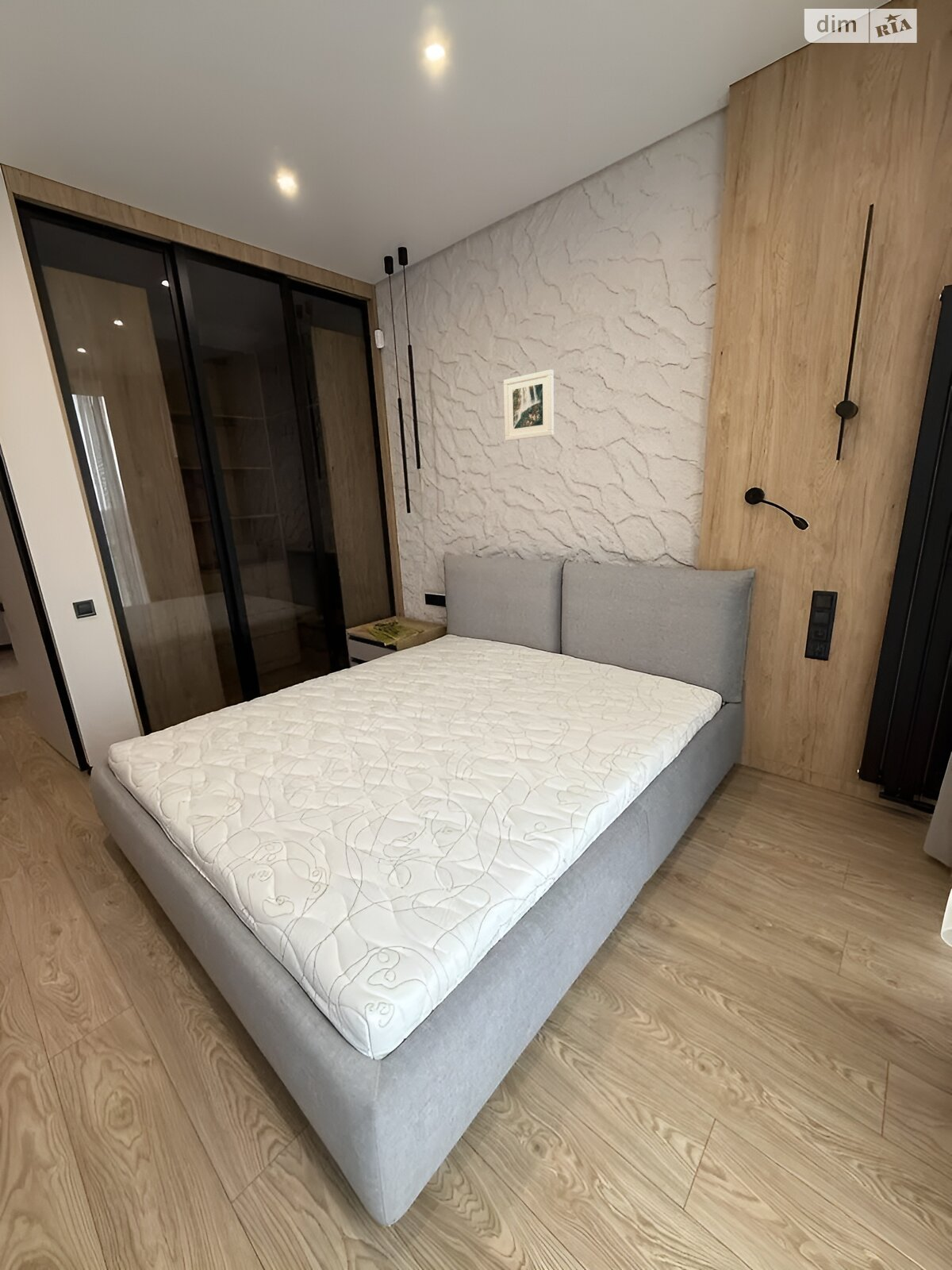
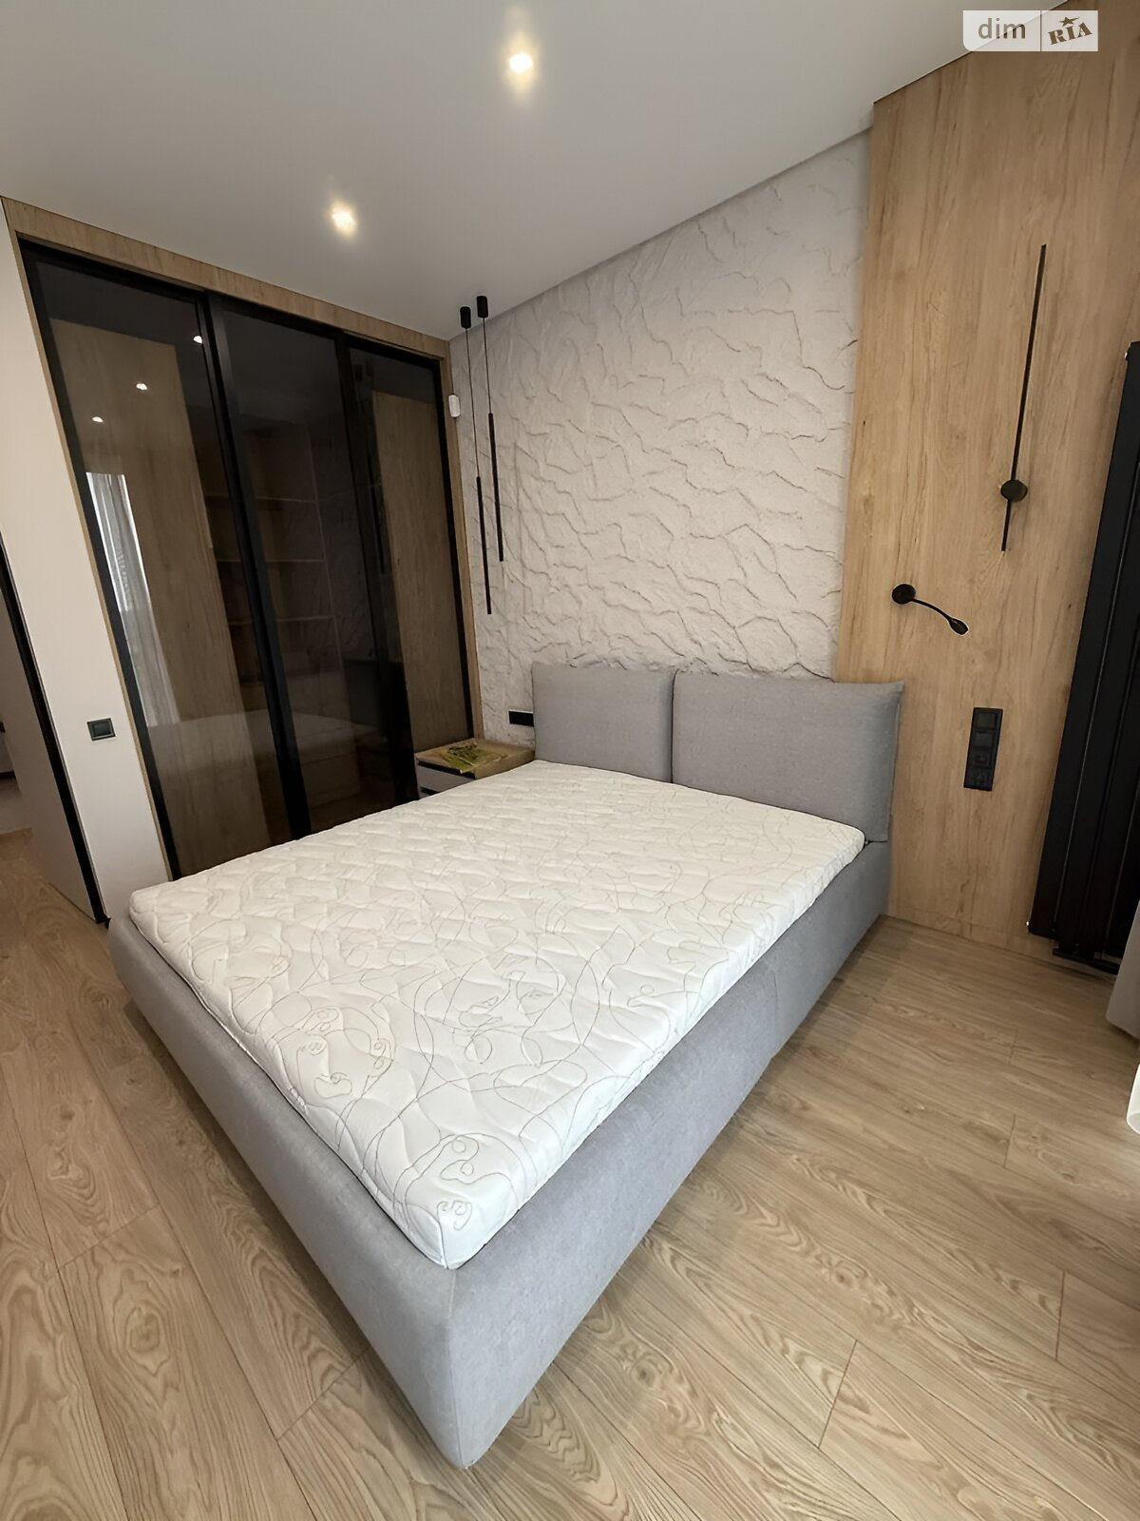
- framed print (528, 406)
